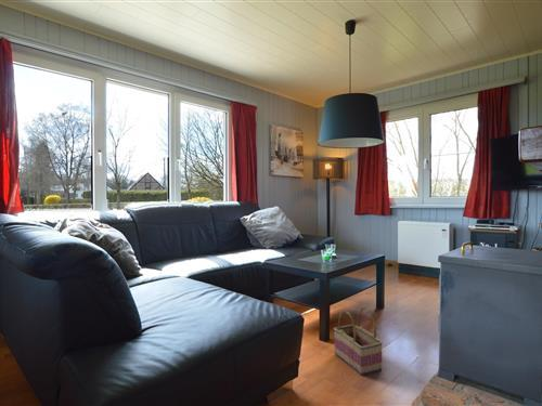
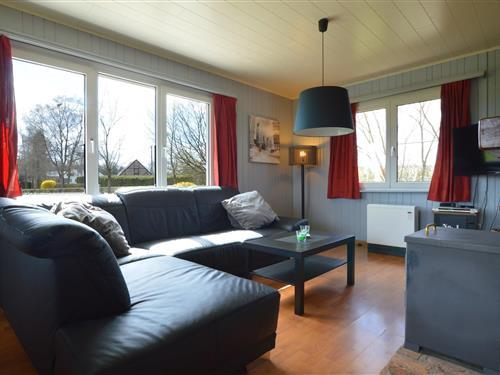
- basket (357, 335)
